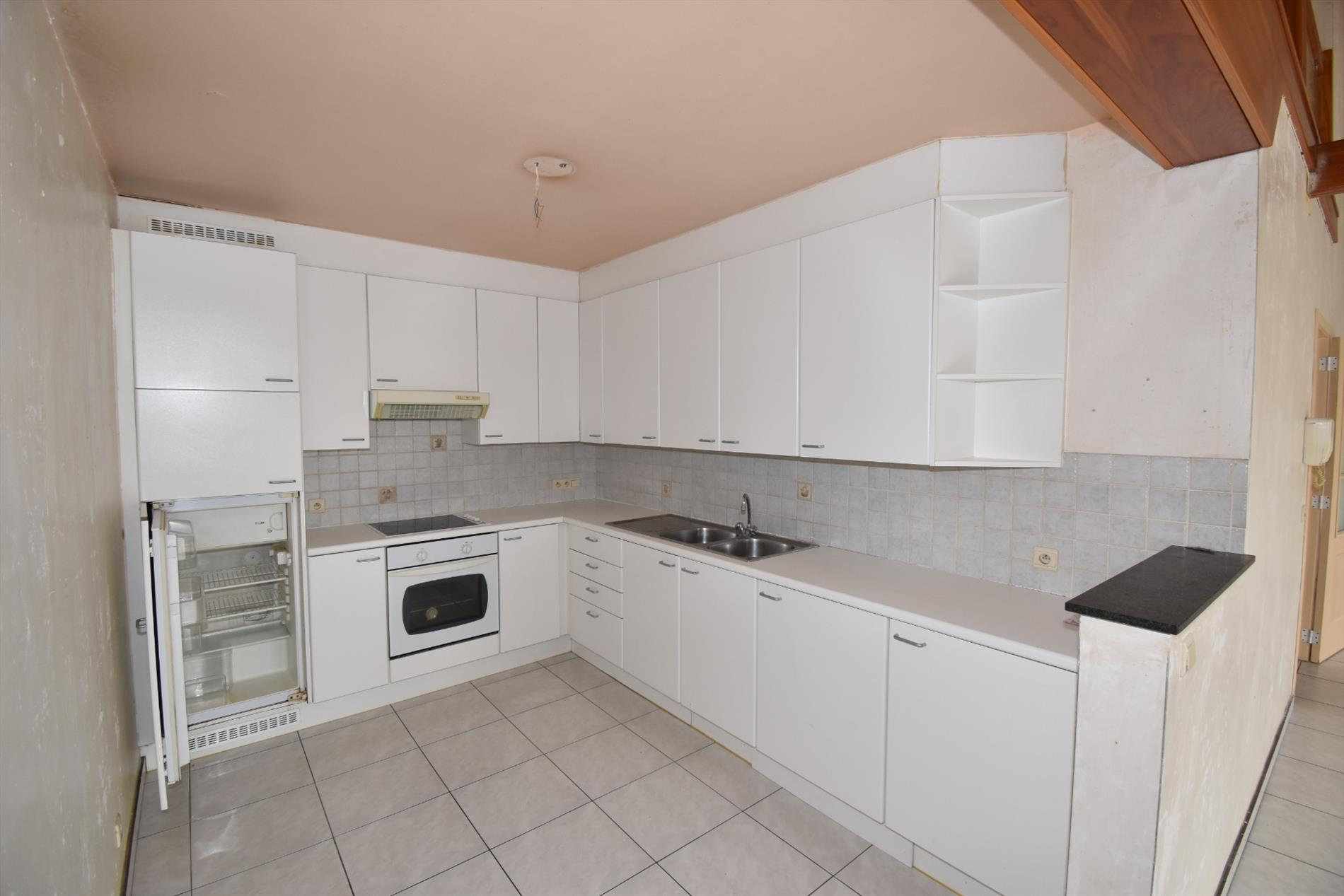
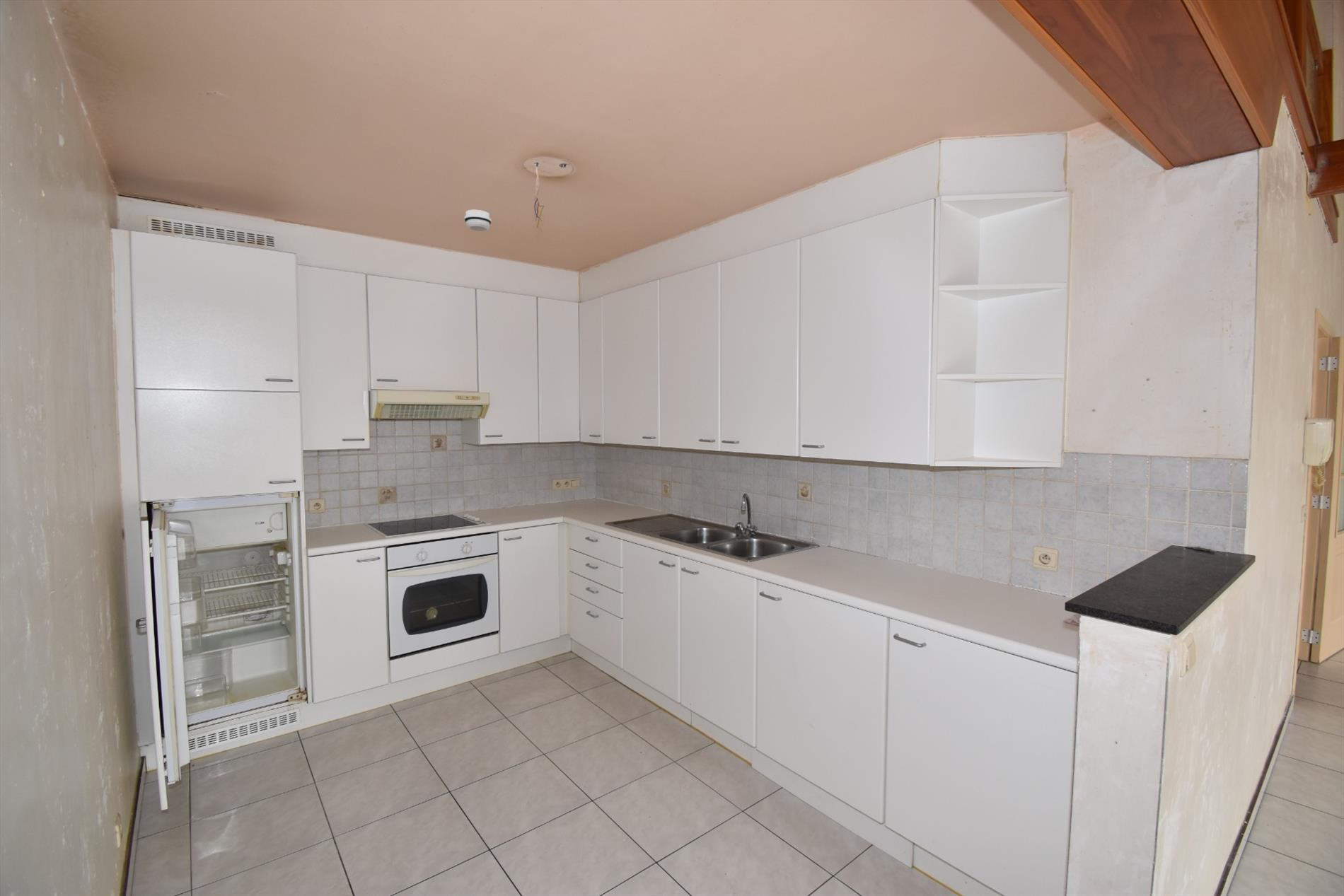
+ smoke detector (477, 221)
